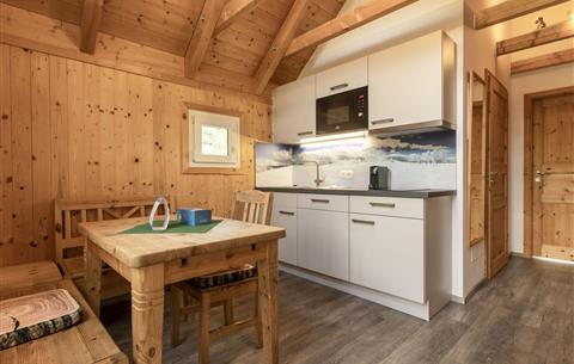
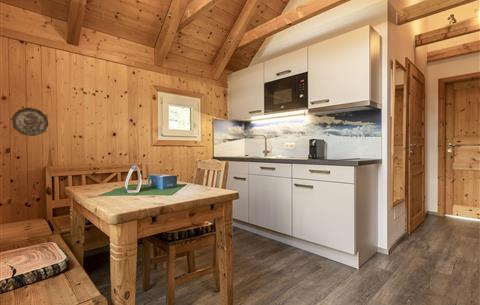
+ decorative plate (30, 122)
